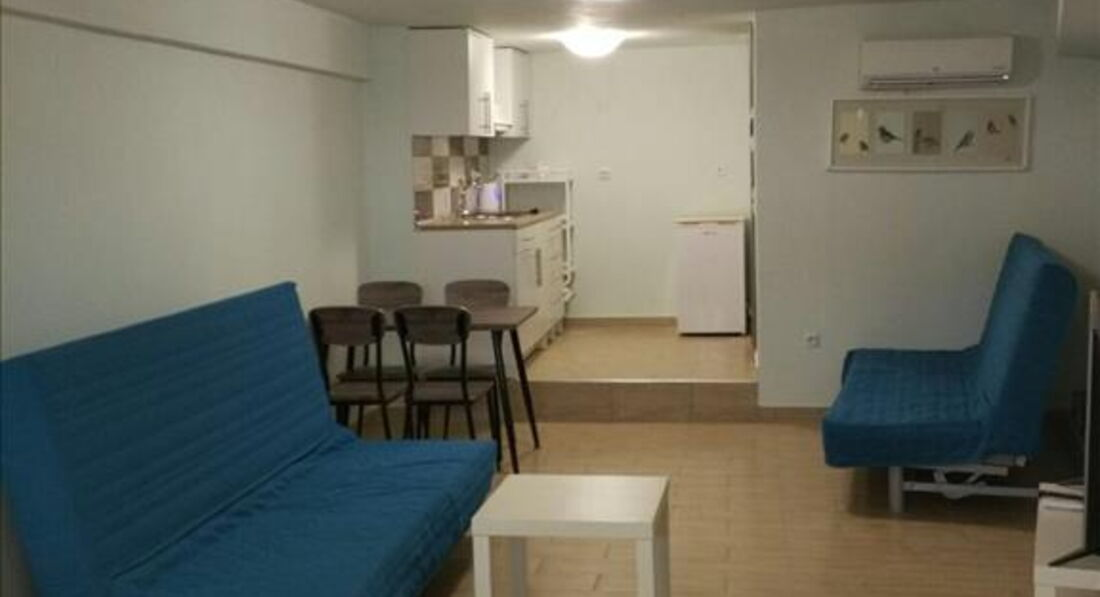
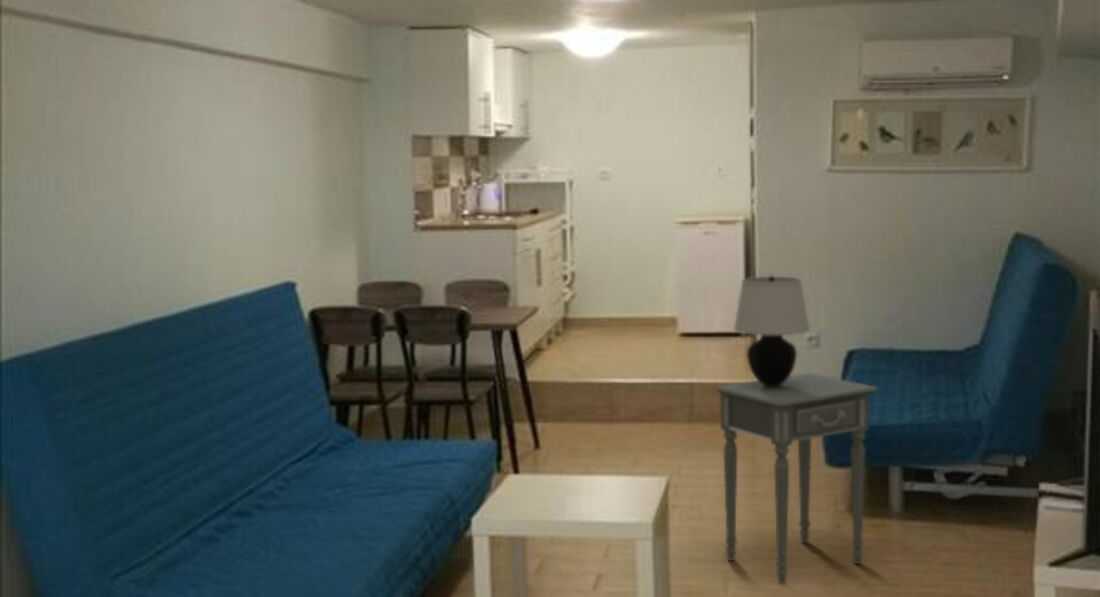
+ side table (799, 475)
+ table lamp (771, 330)
